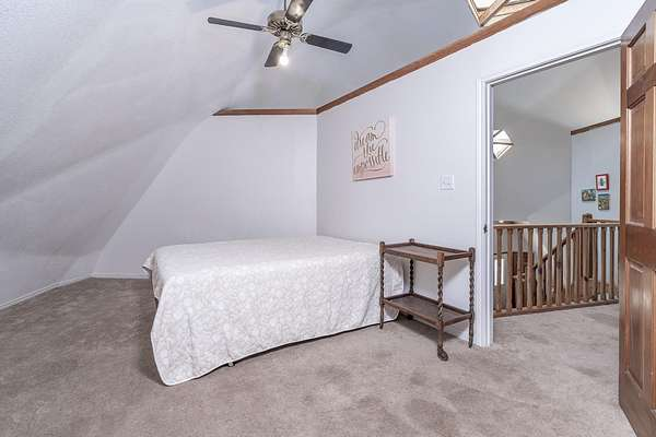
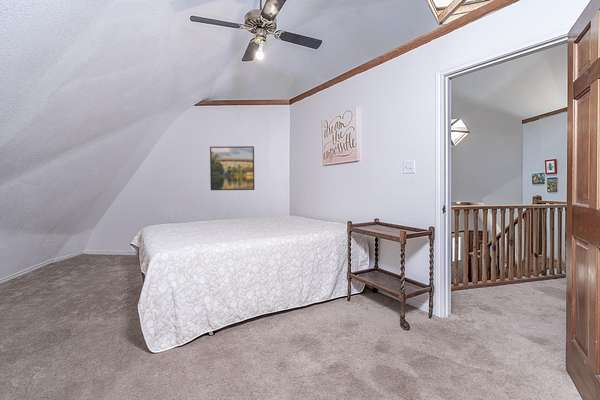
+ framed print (232, 168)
